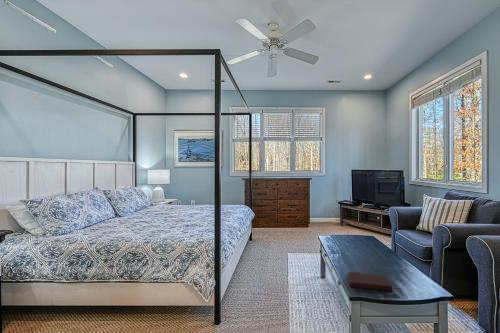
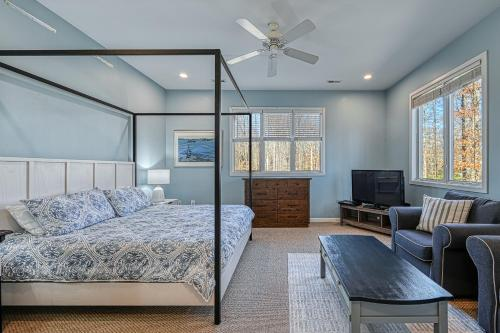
- notebook (368, 281)
